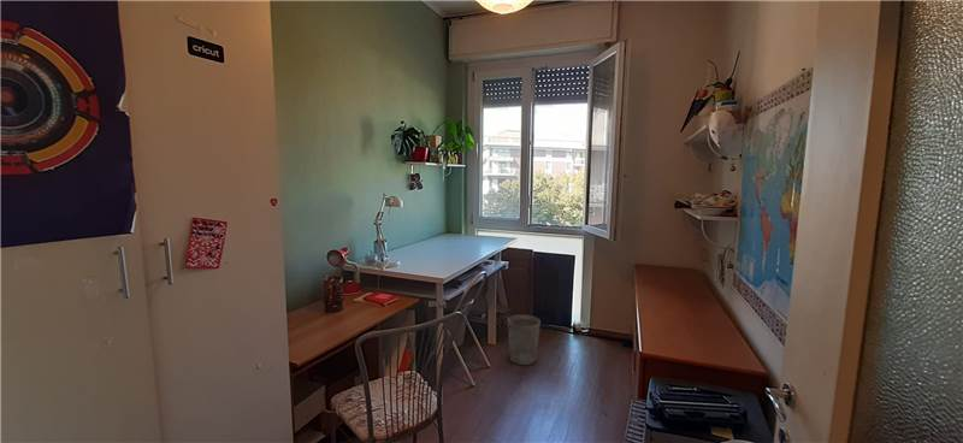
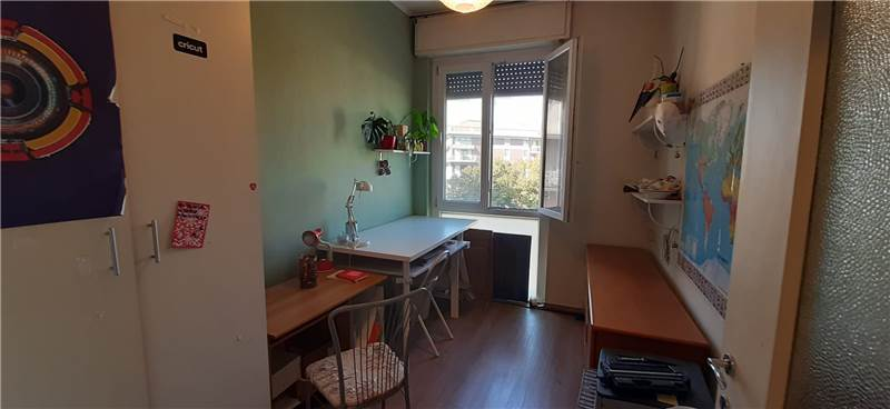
- wastebasket (522, 339)
